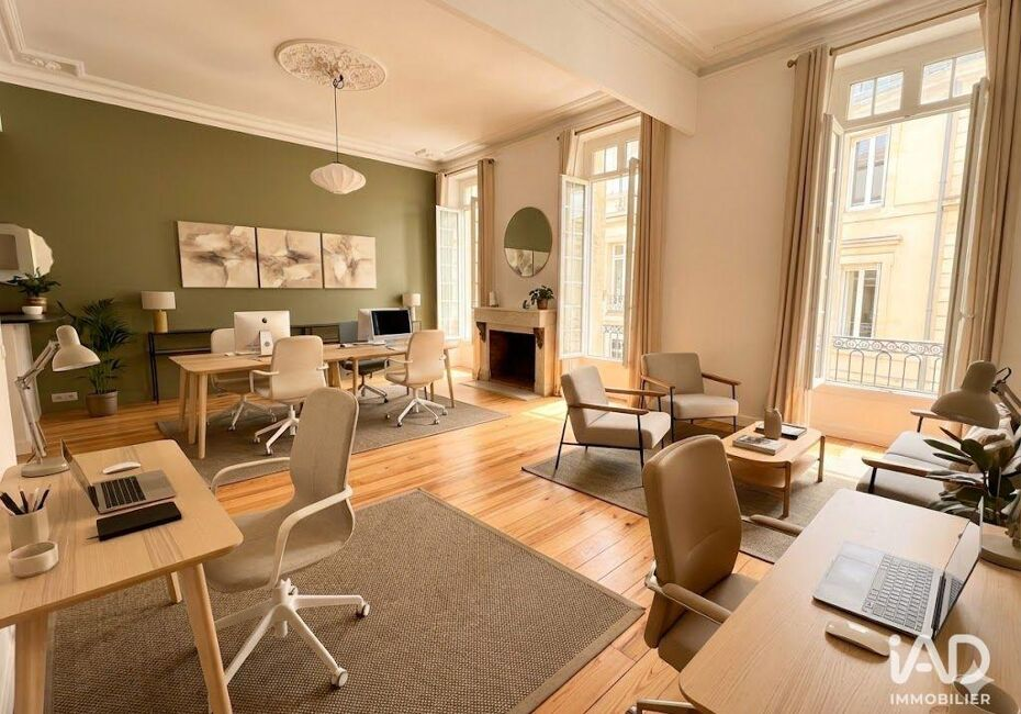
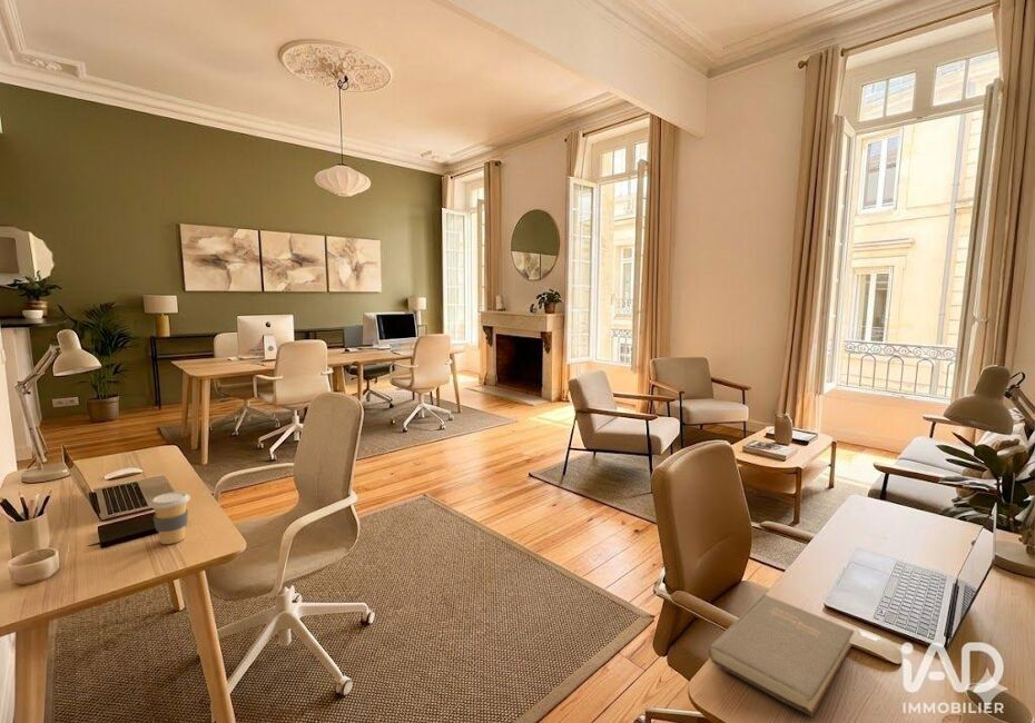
+ book (782, 645)
+ coffee cup (171, 518)
